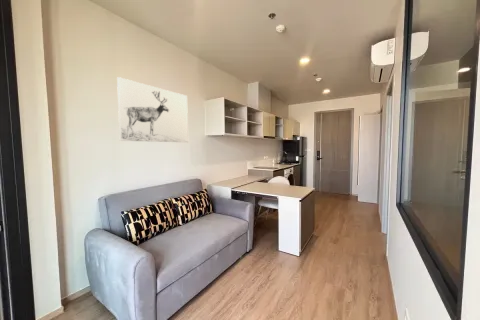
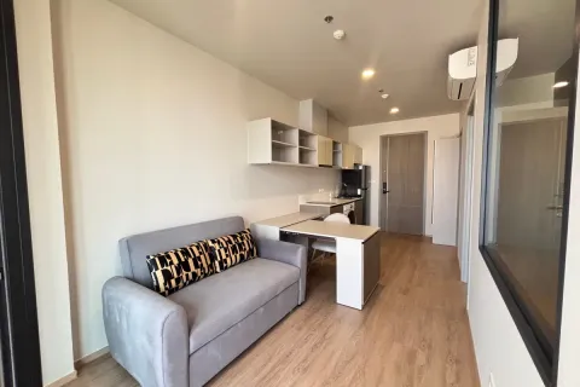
- wall art (158, 115)
